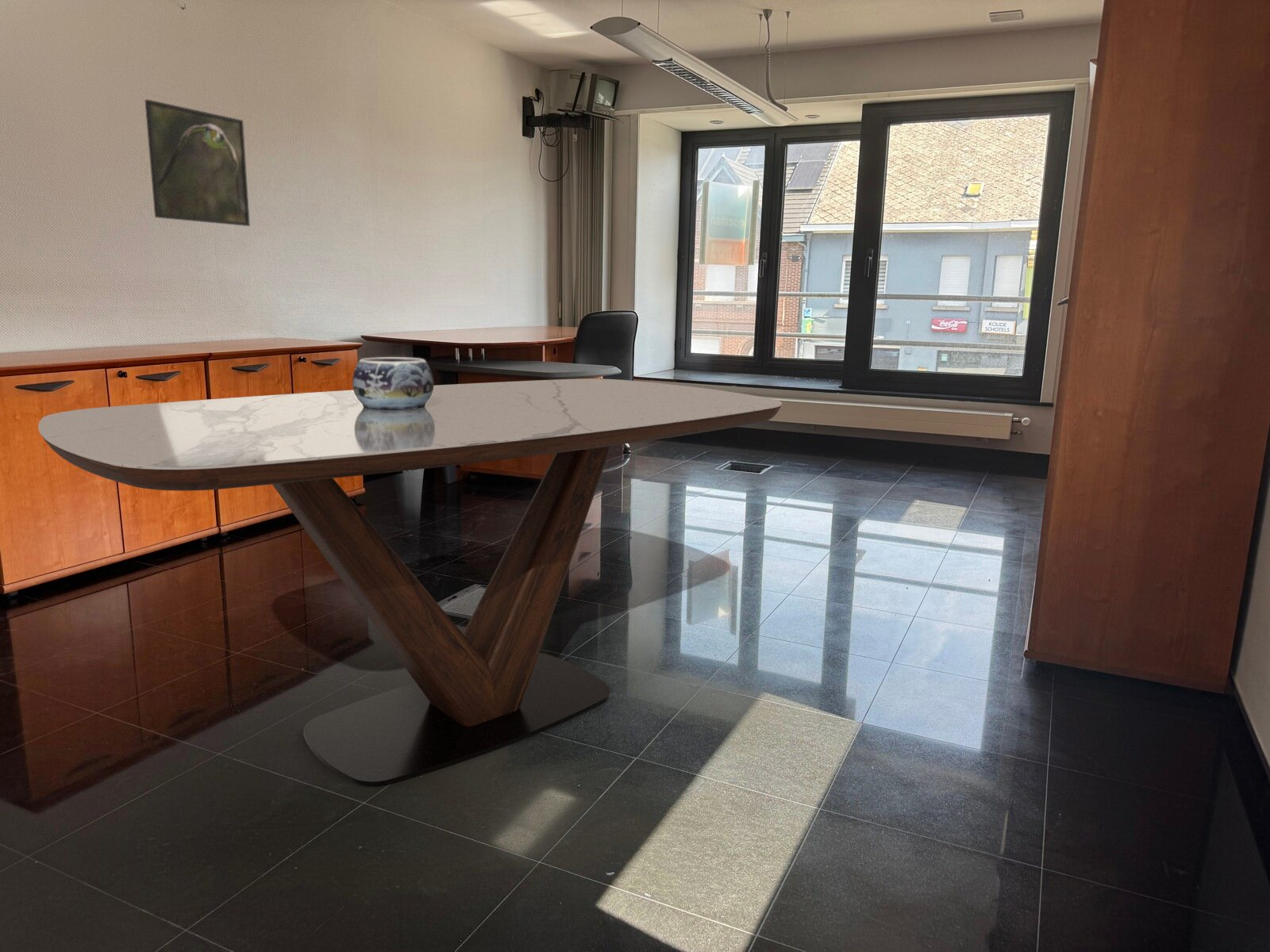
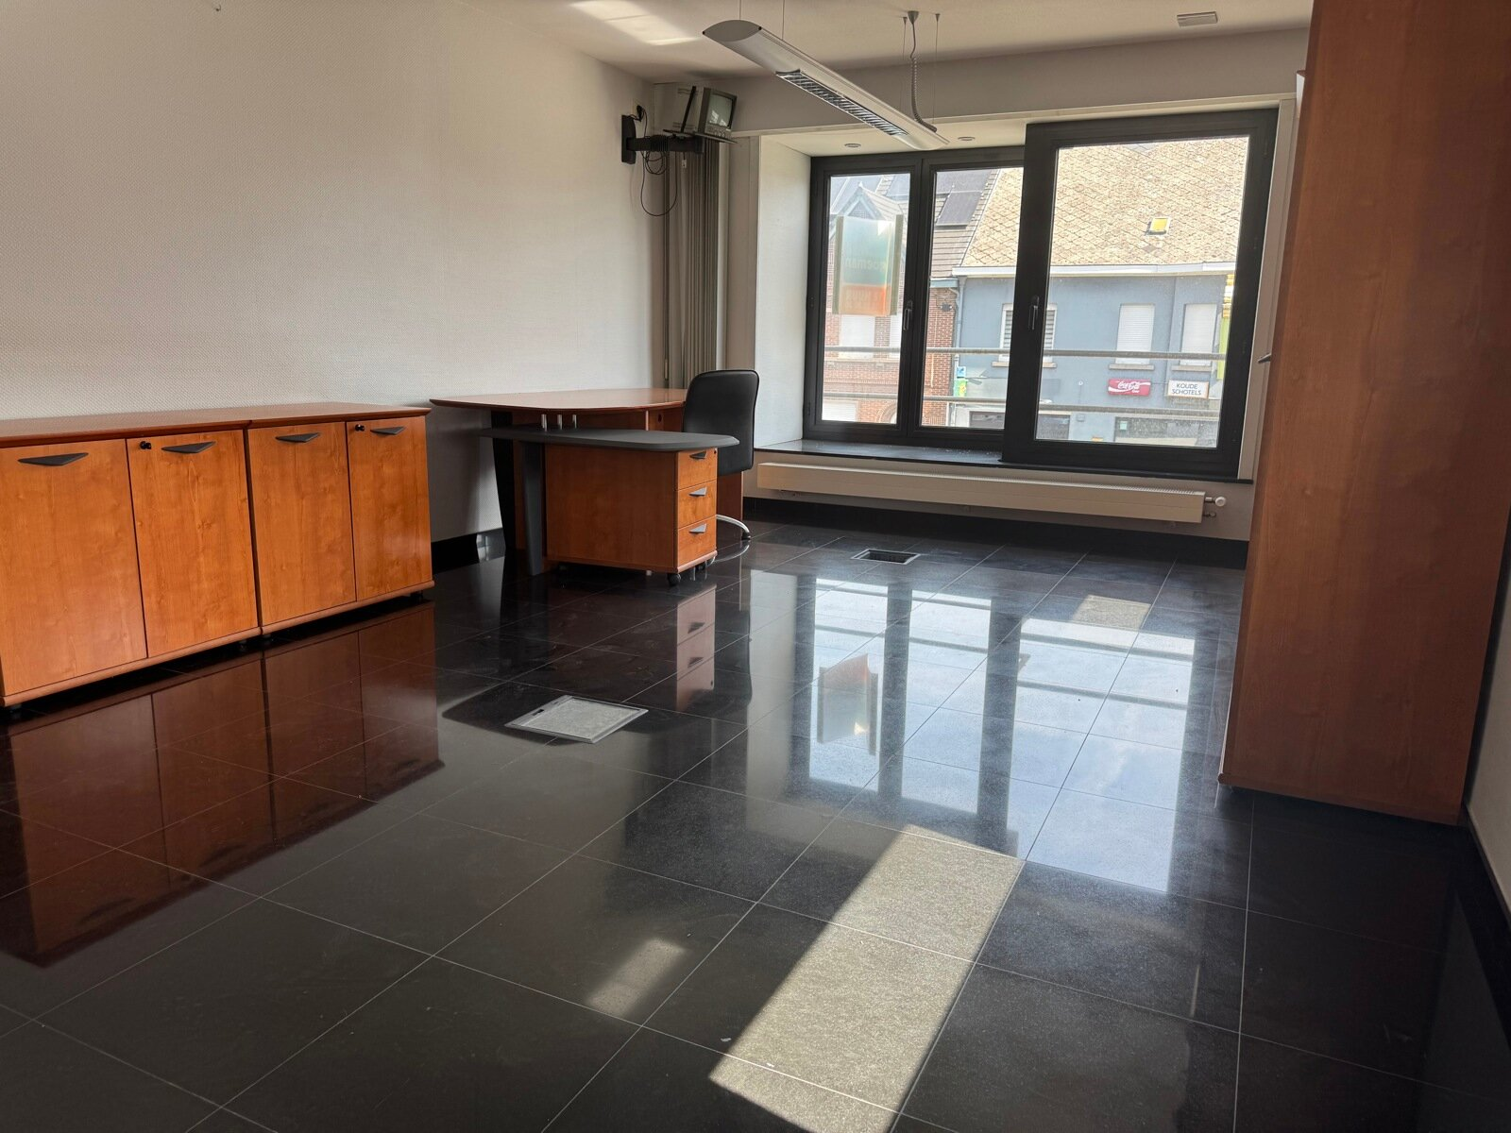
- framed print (200, 167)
- dining table (491, 578)
- decorative bowl (393, 382)
